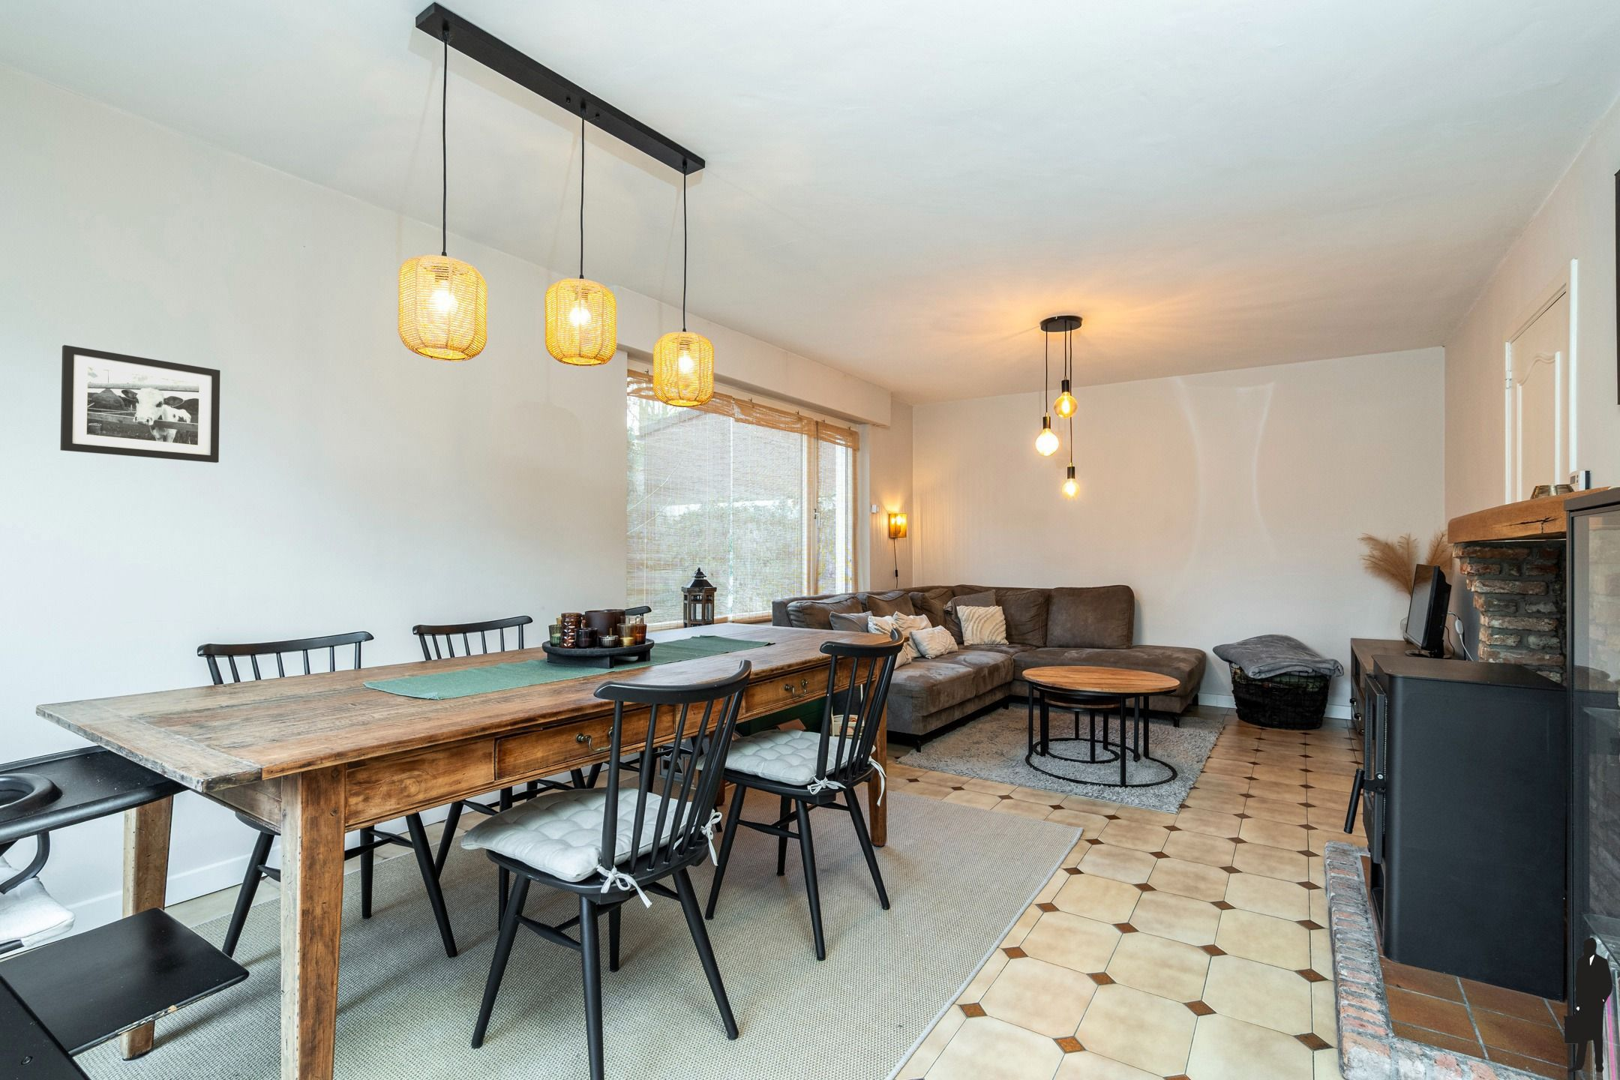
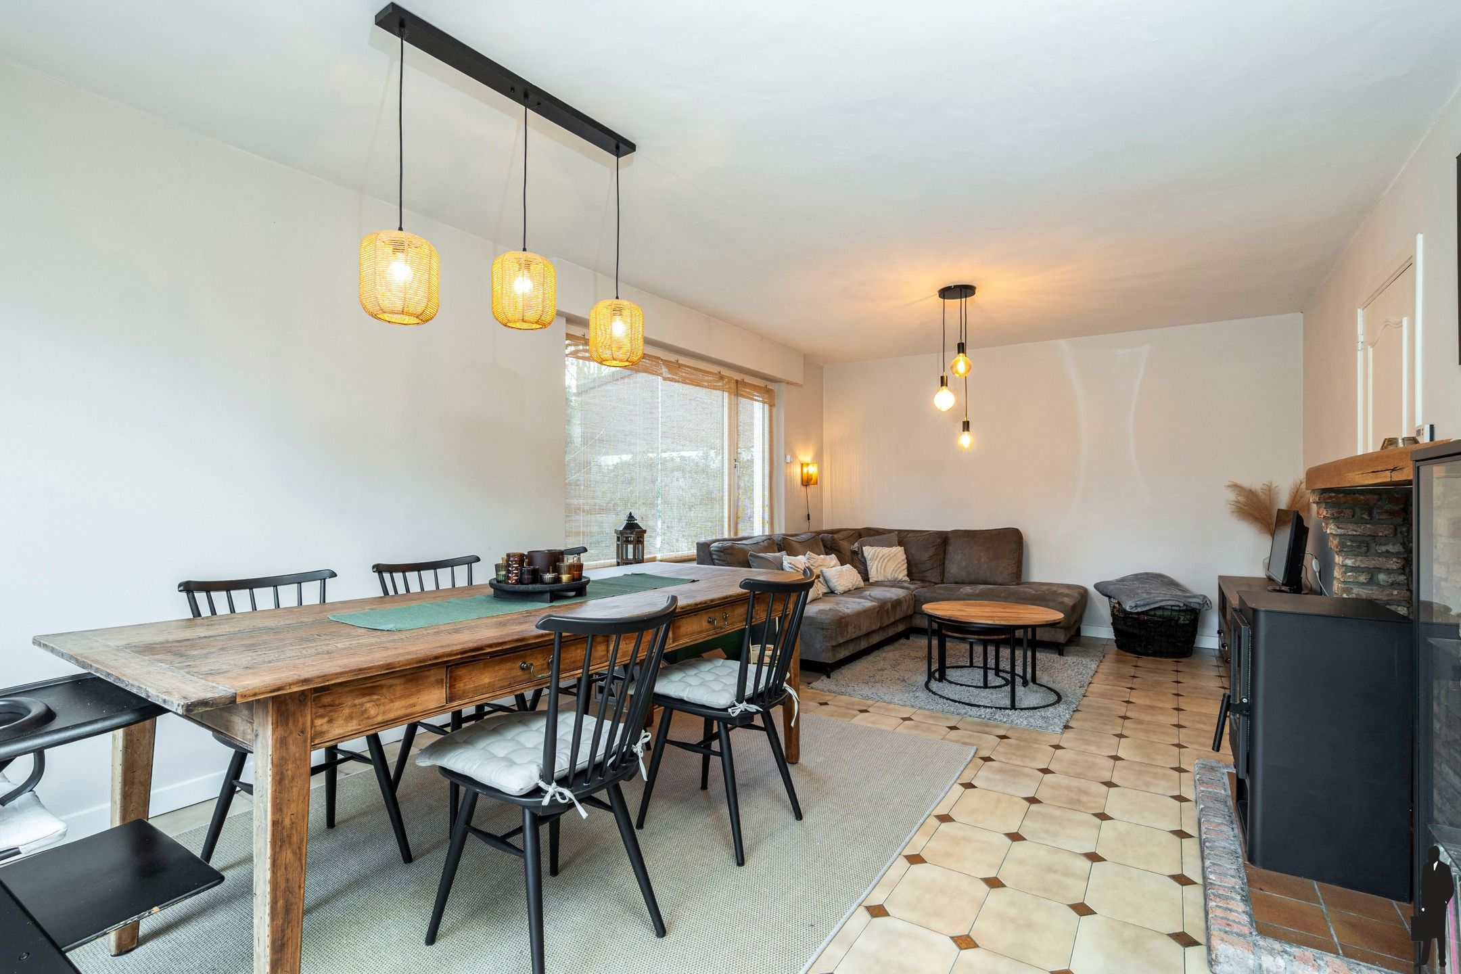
- picture frame (145, 407)
